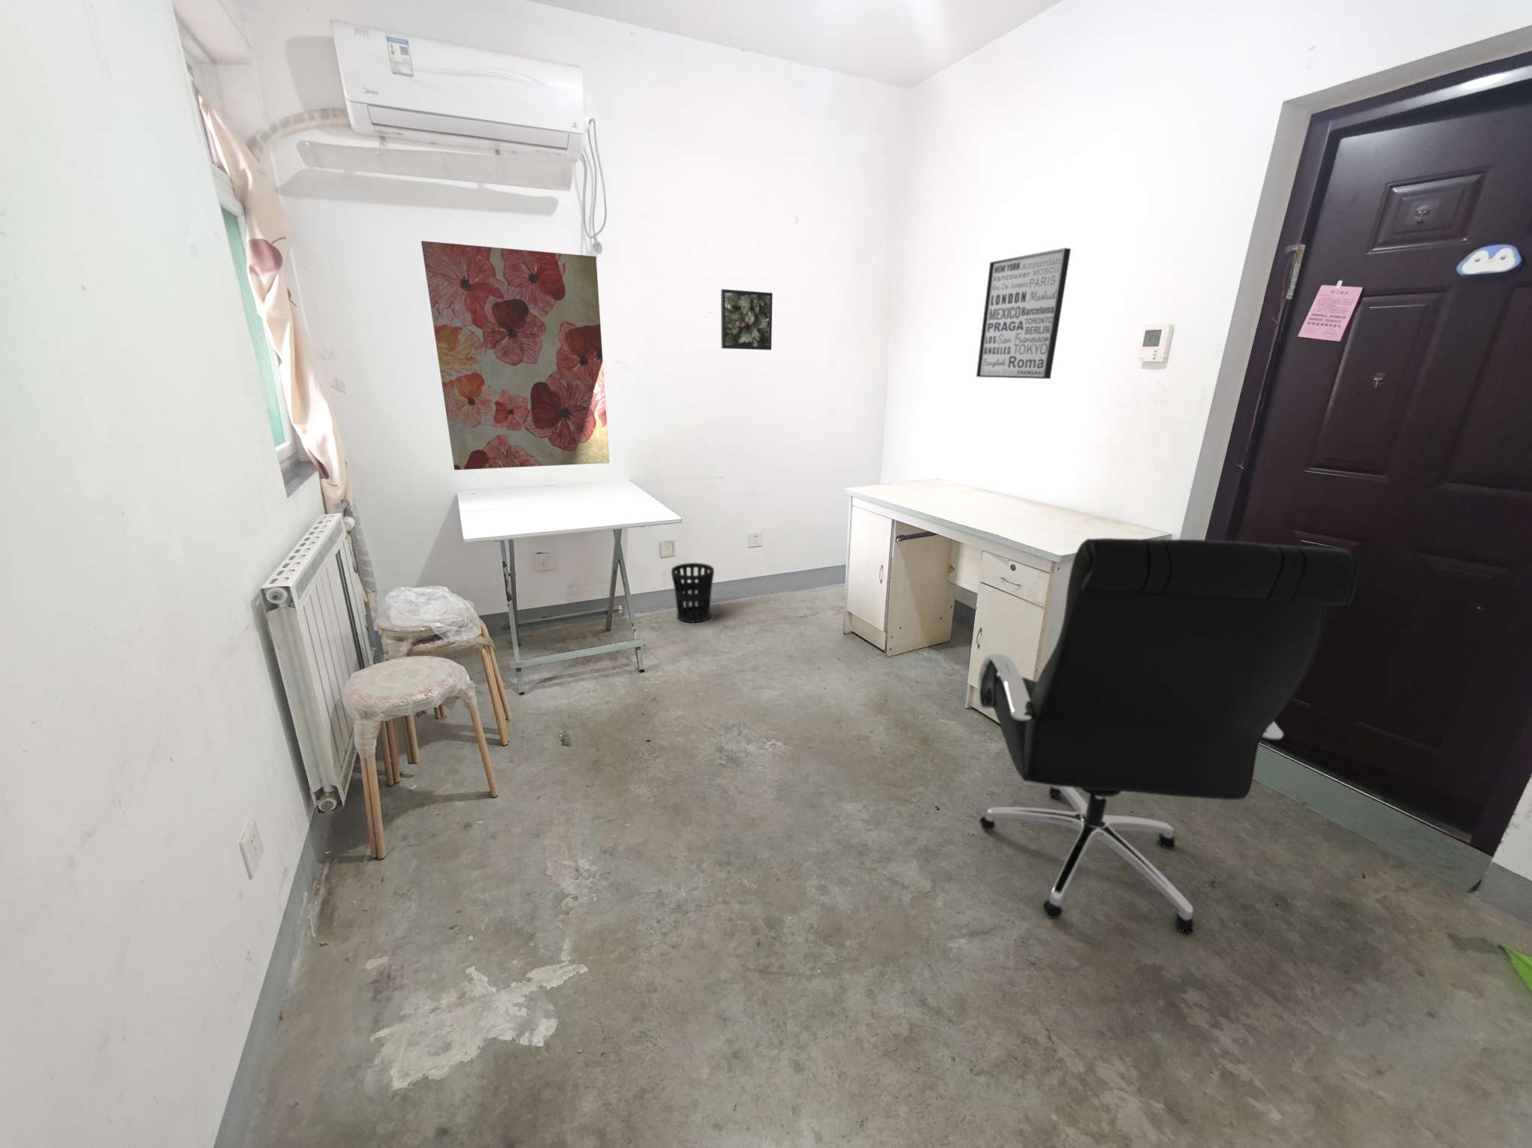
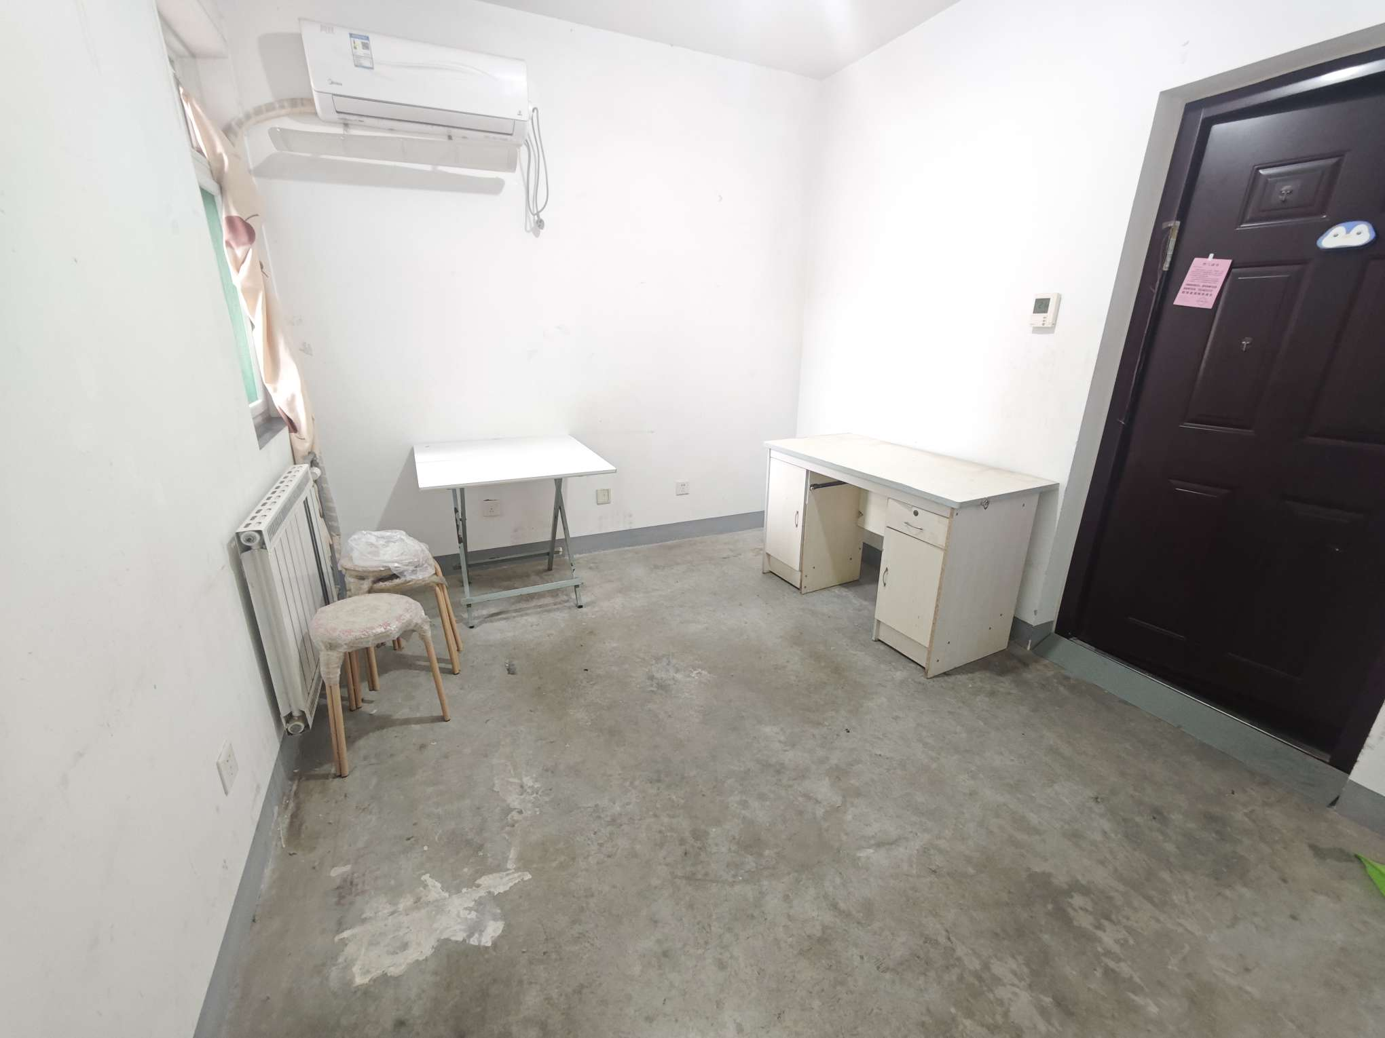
- wastebasket (694, 593)
- wall art (525, 363)
- office chair (1116, 702)
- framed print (747, 321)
- wall art (1019, 318)
